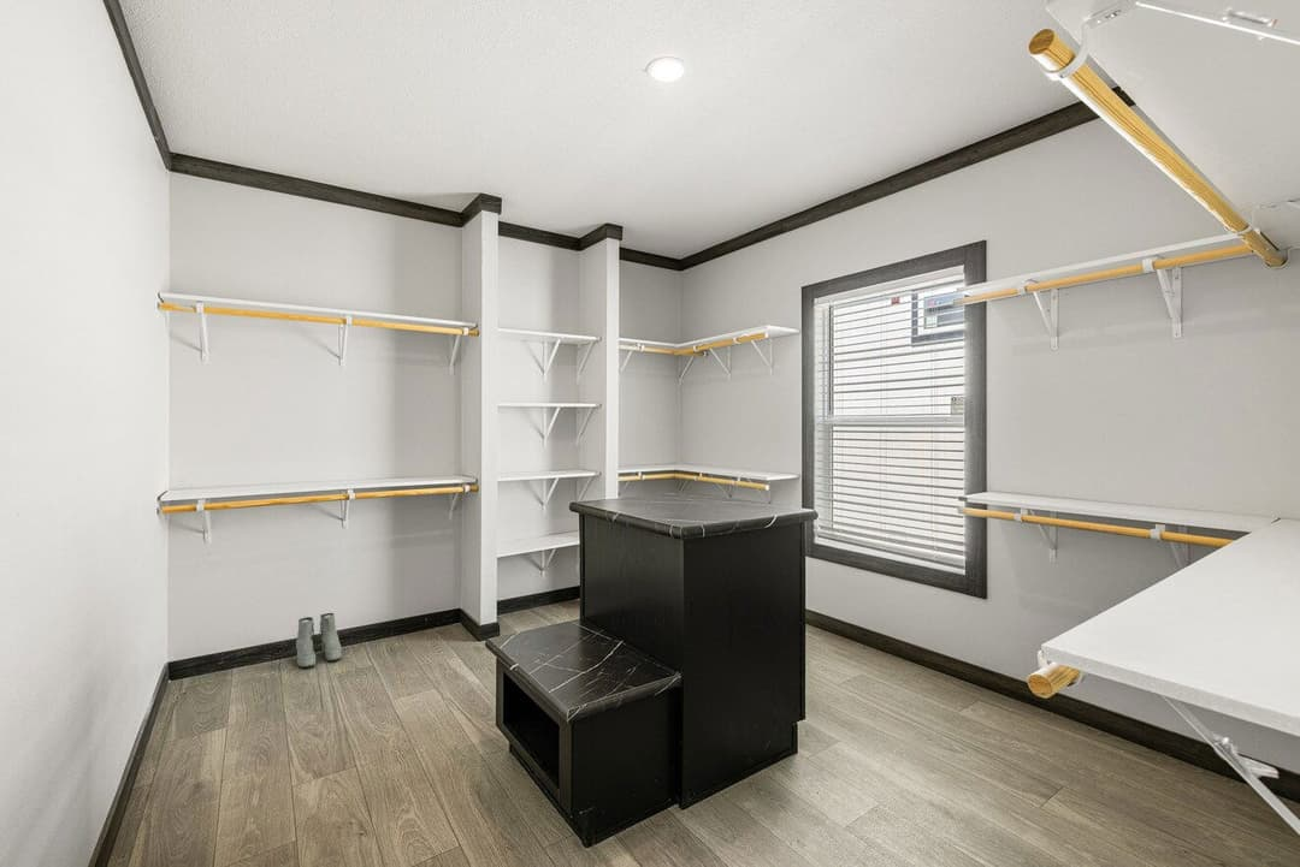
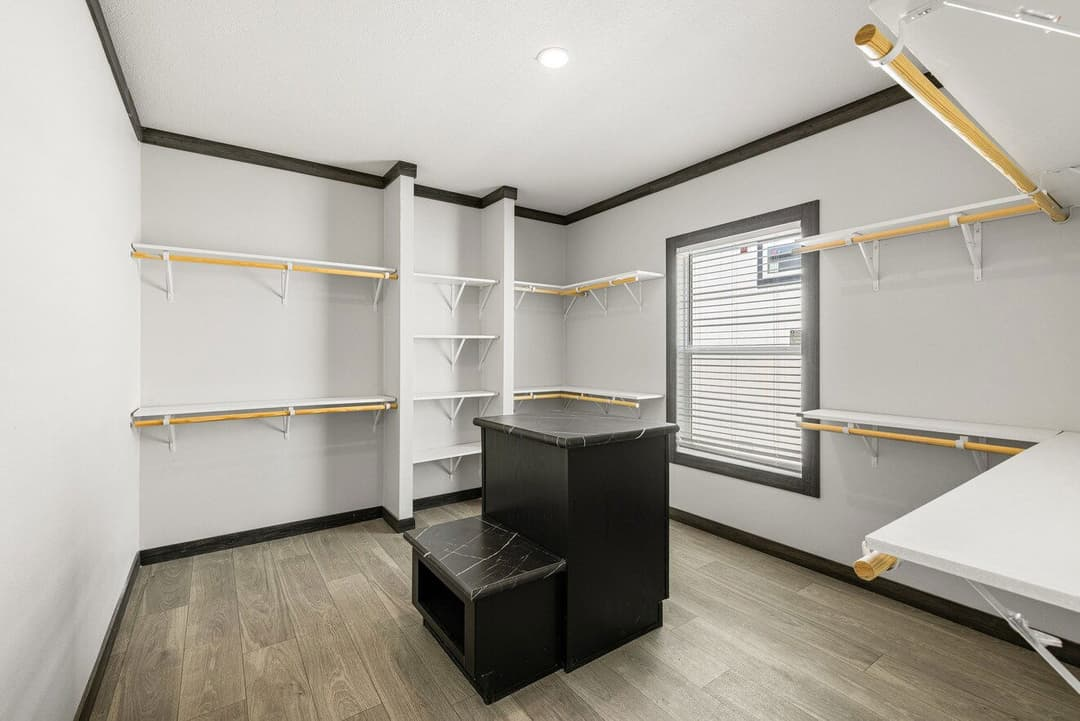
- boots (320, 636)
